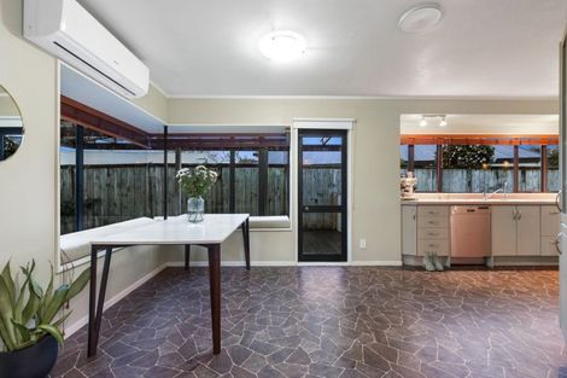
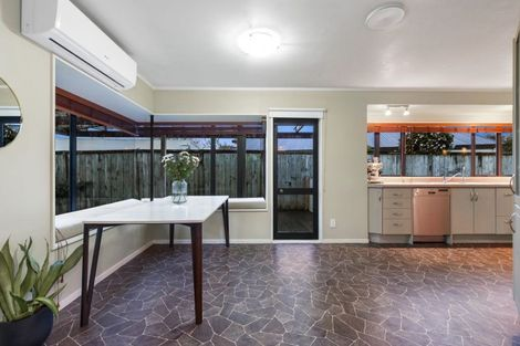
- boots (432, 261)
